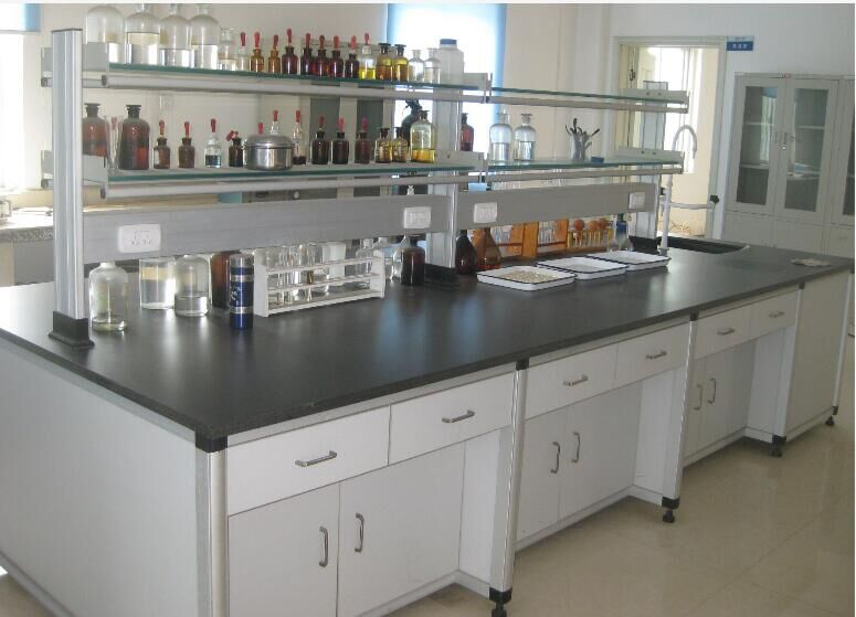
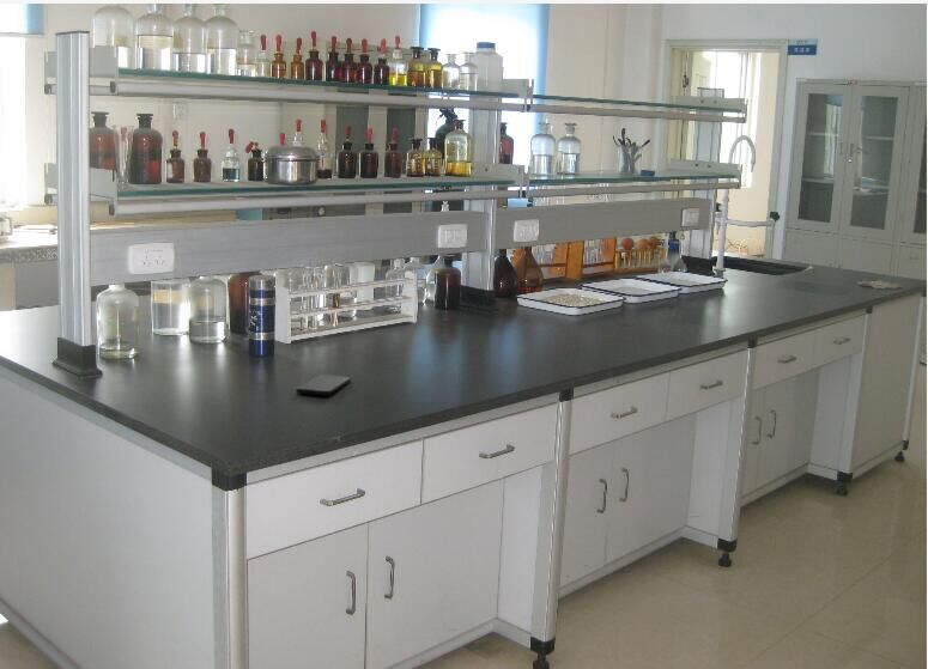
+ smartphone (323, 384)
